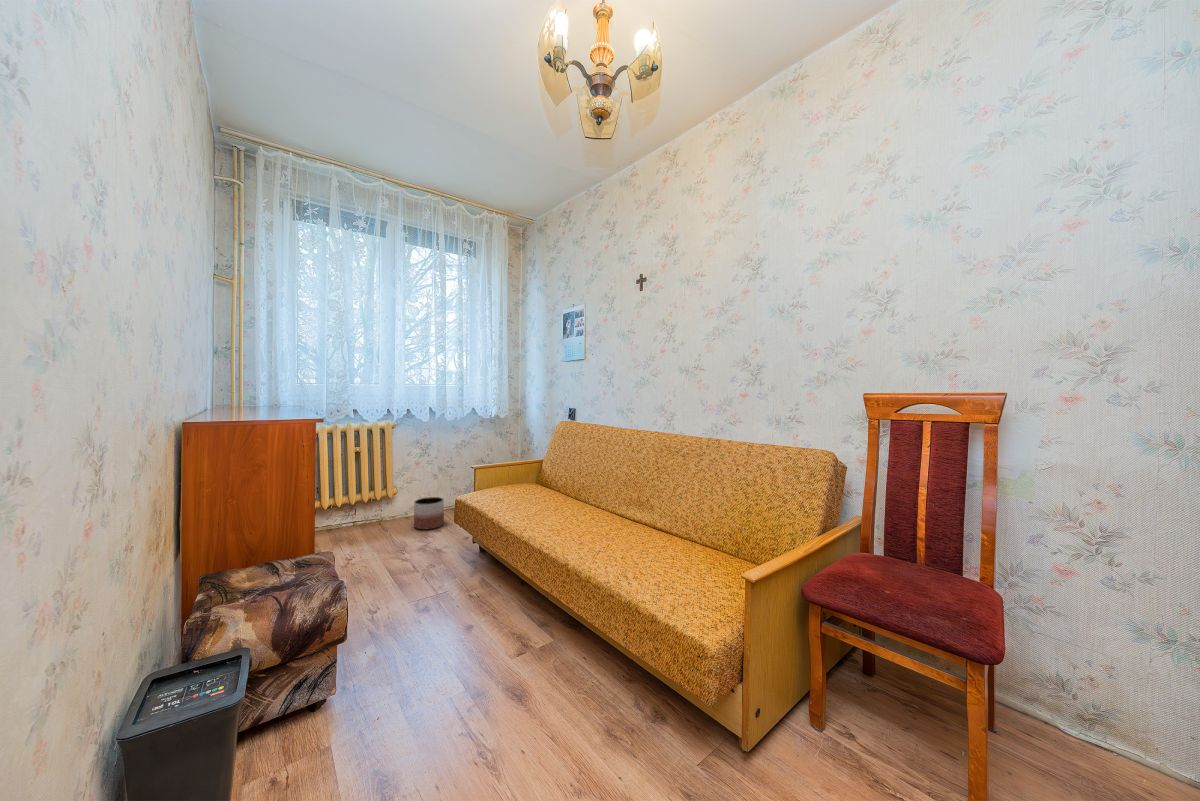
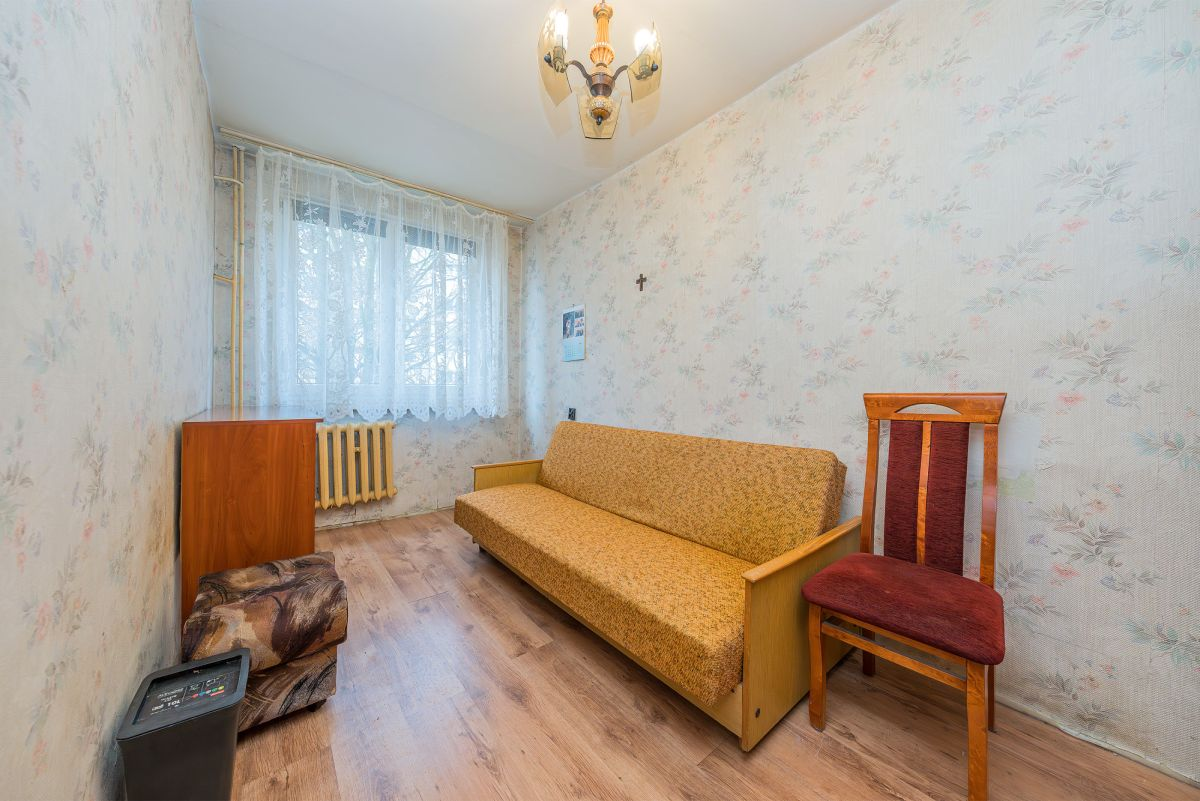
- planter (429, 513)
